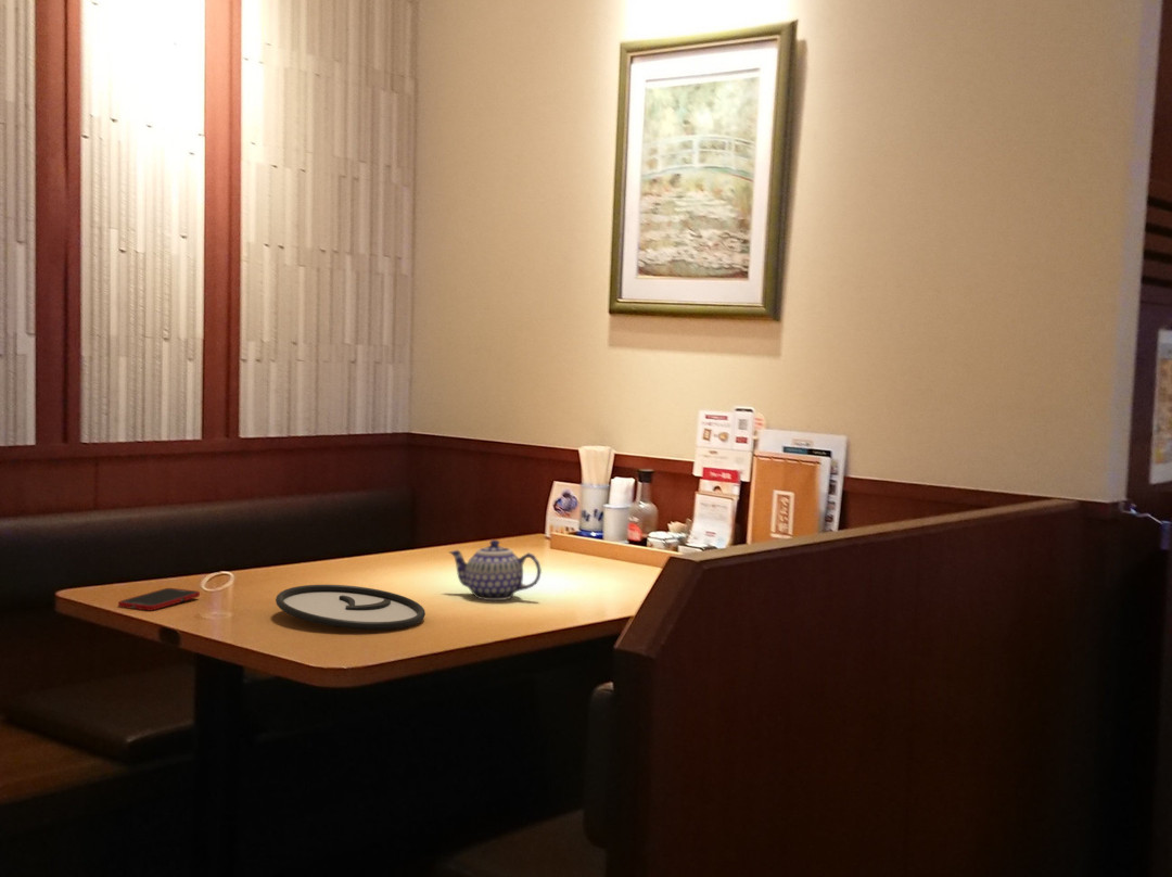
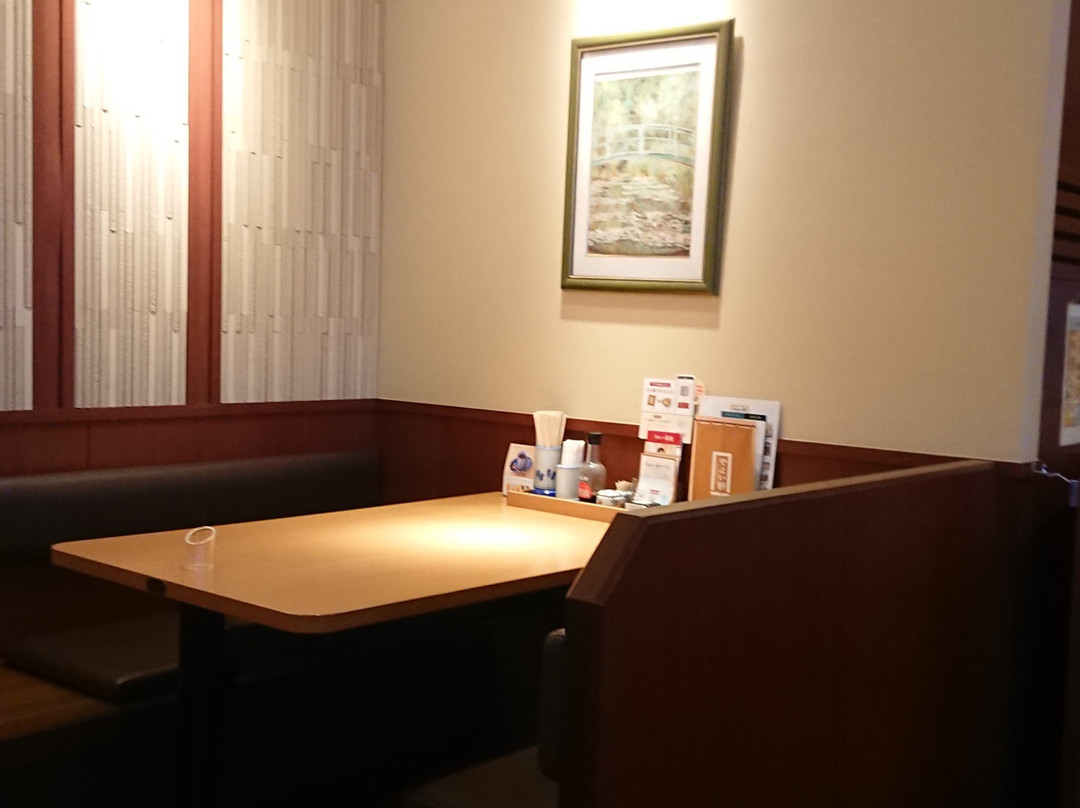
- plate (351, 606)
- cell phone (160, 599)
- teapot (494, 568)
